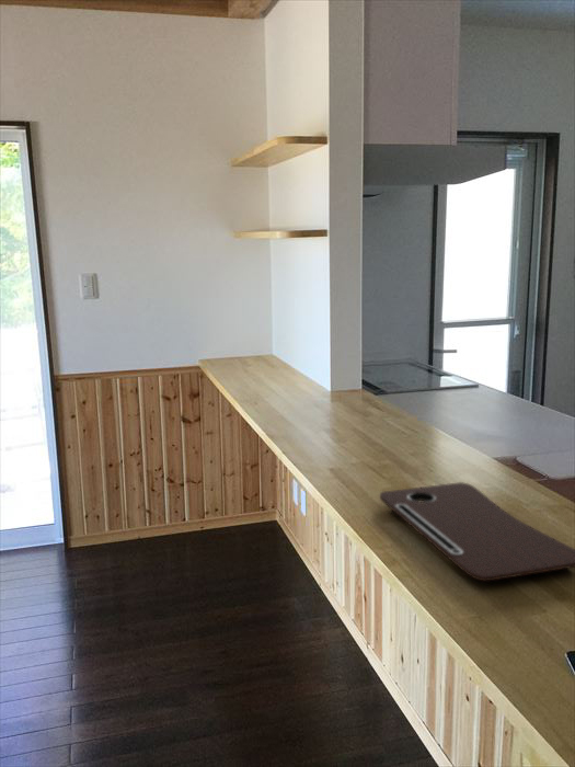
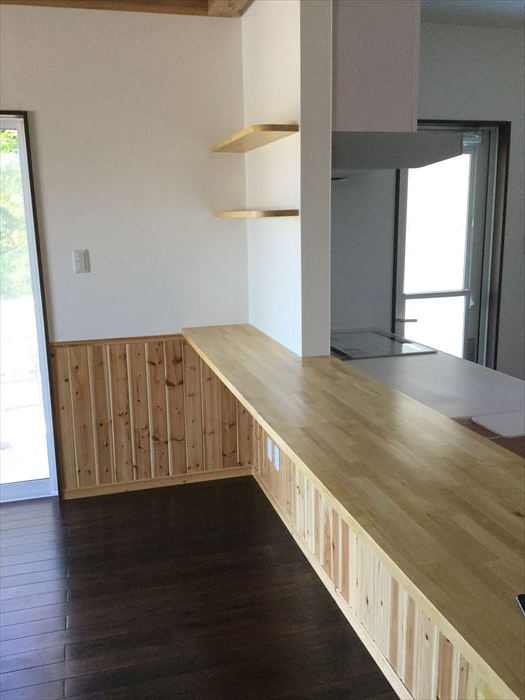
- cutting board (470, 527)
